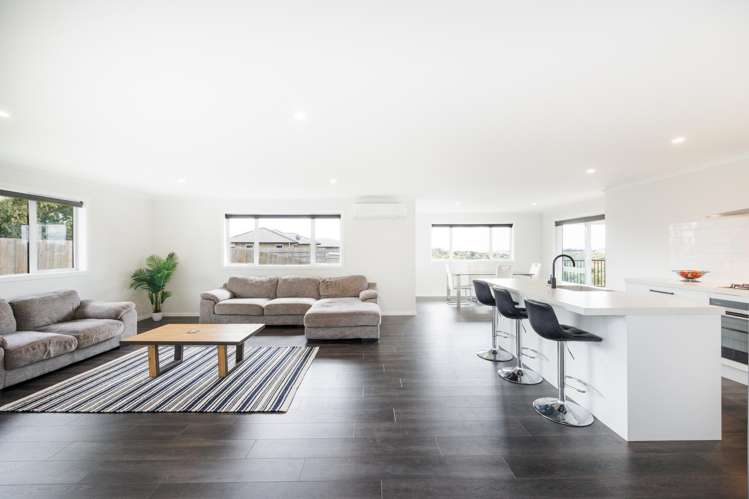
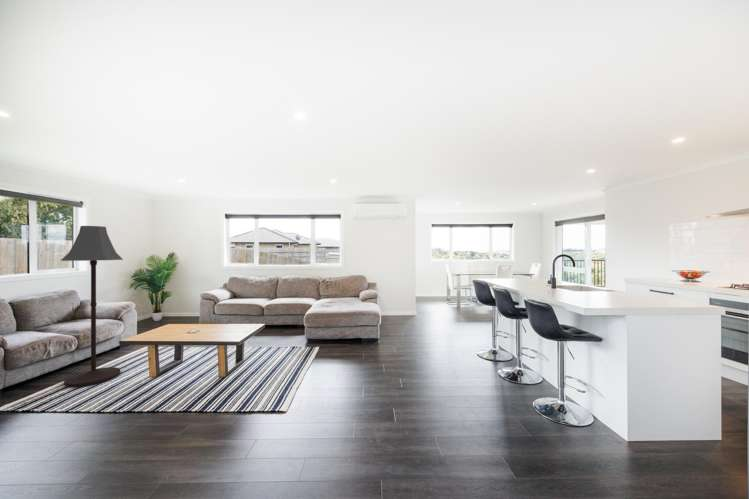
+ floor lamp (93, 302)
